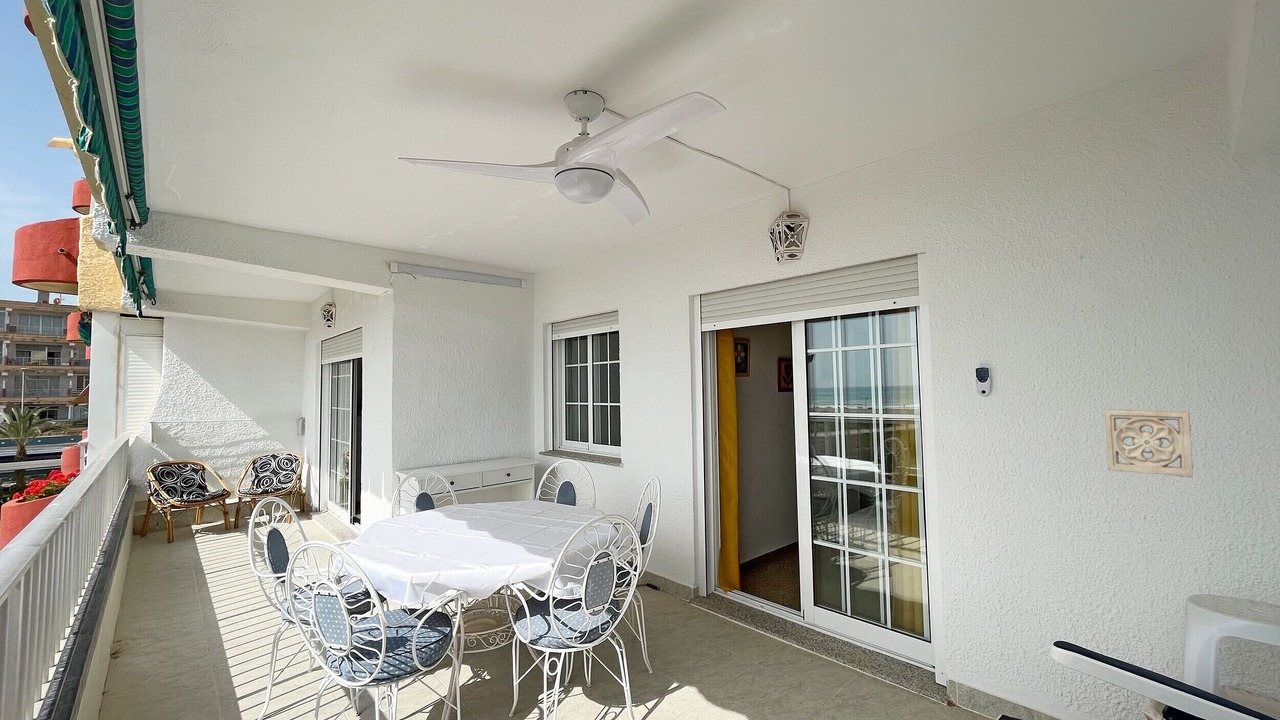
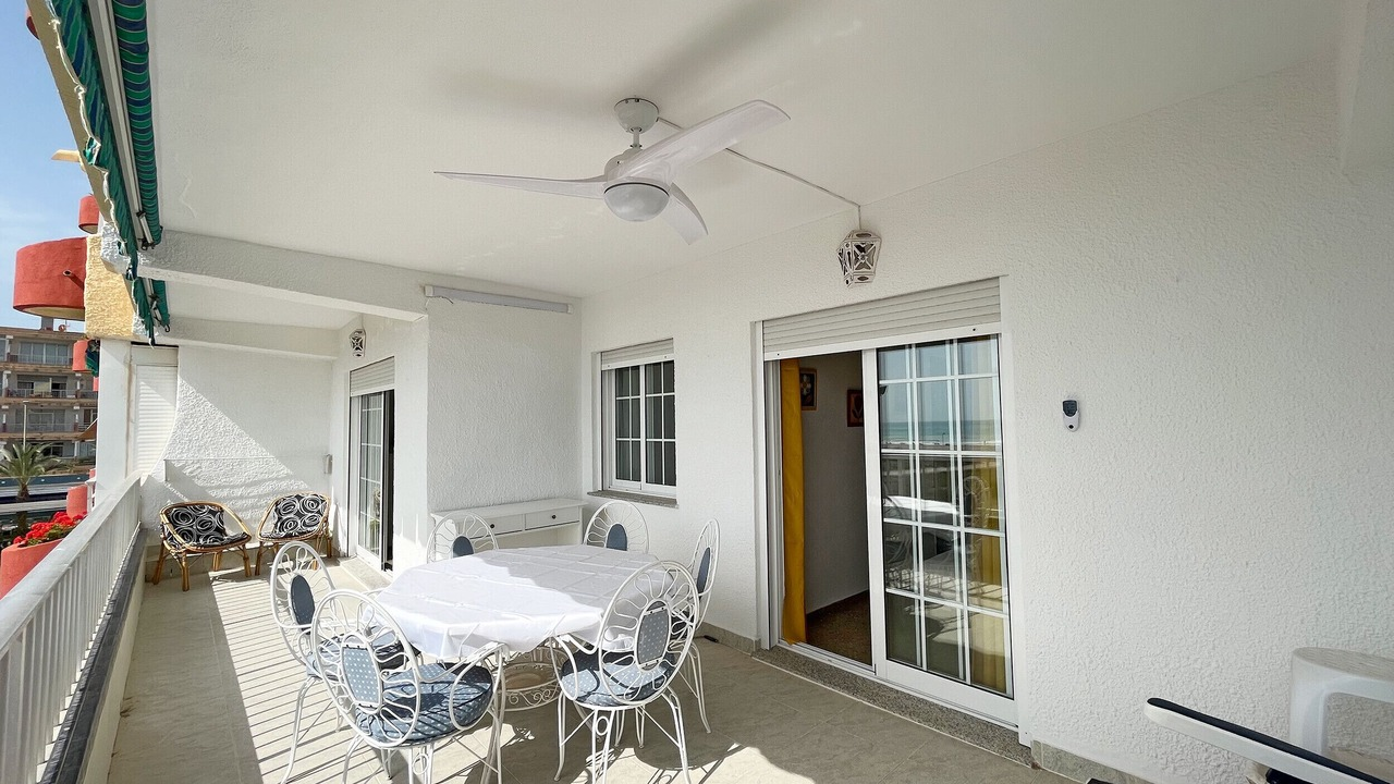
- wall ornament (1146, 443)
